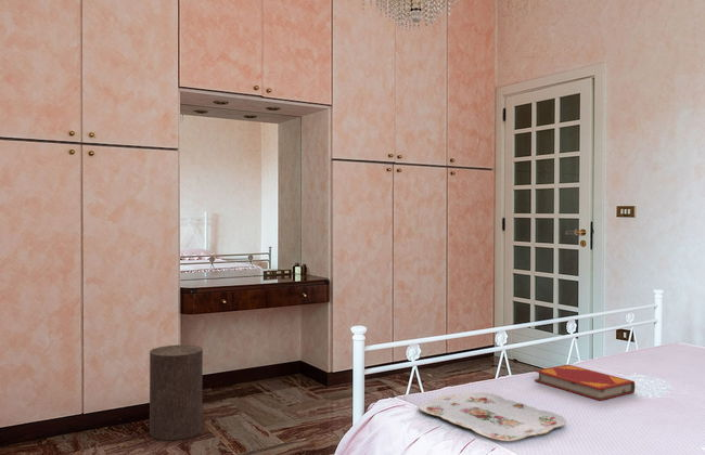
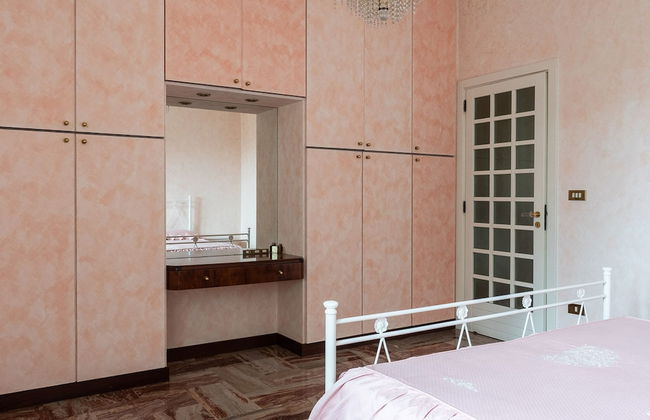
- stool (176, 390)
- serving tray (489, 414)
- hardback book (582, 380)
